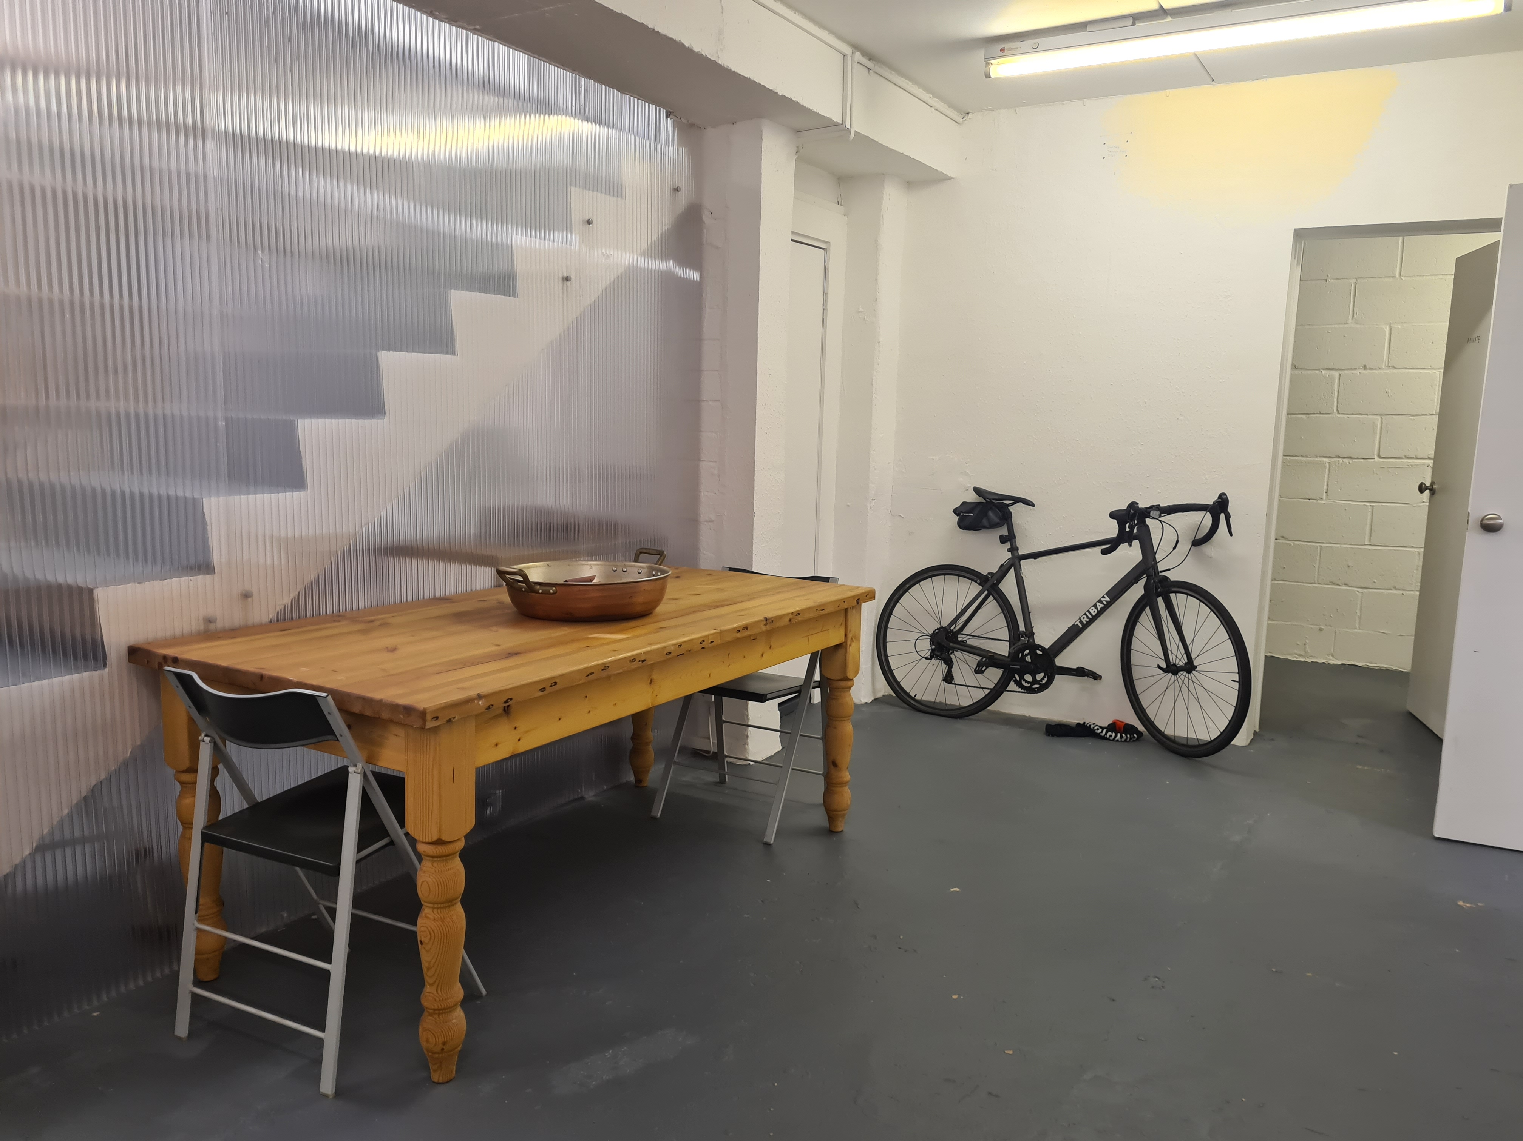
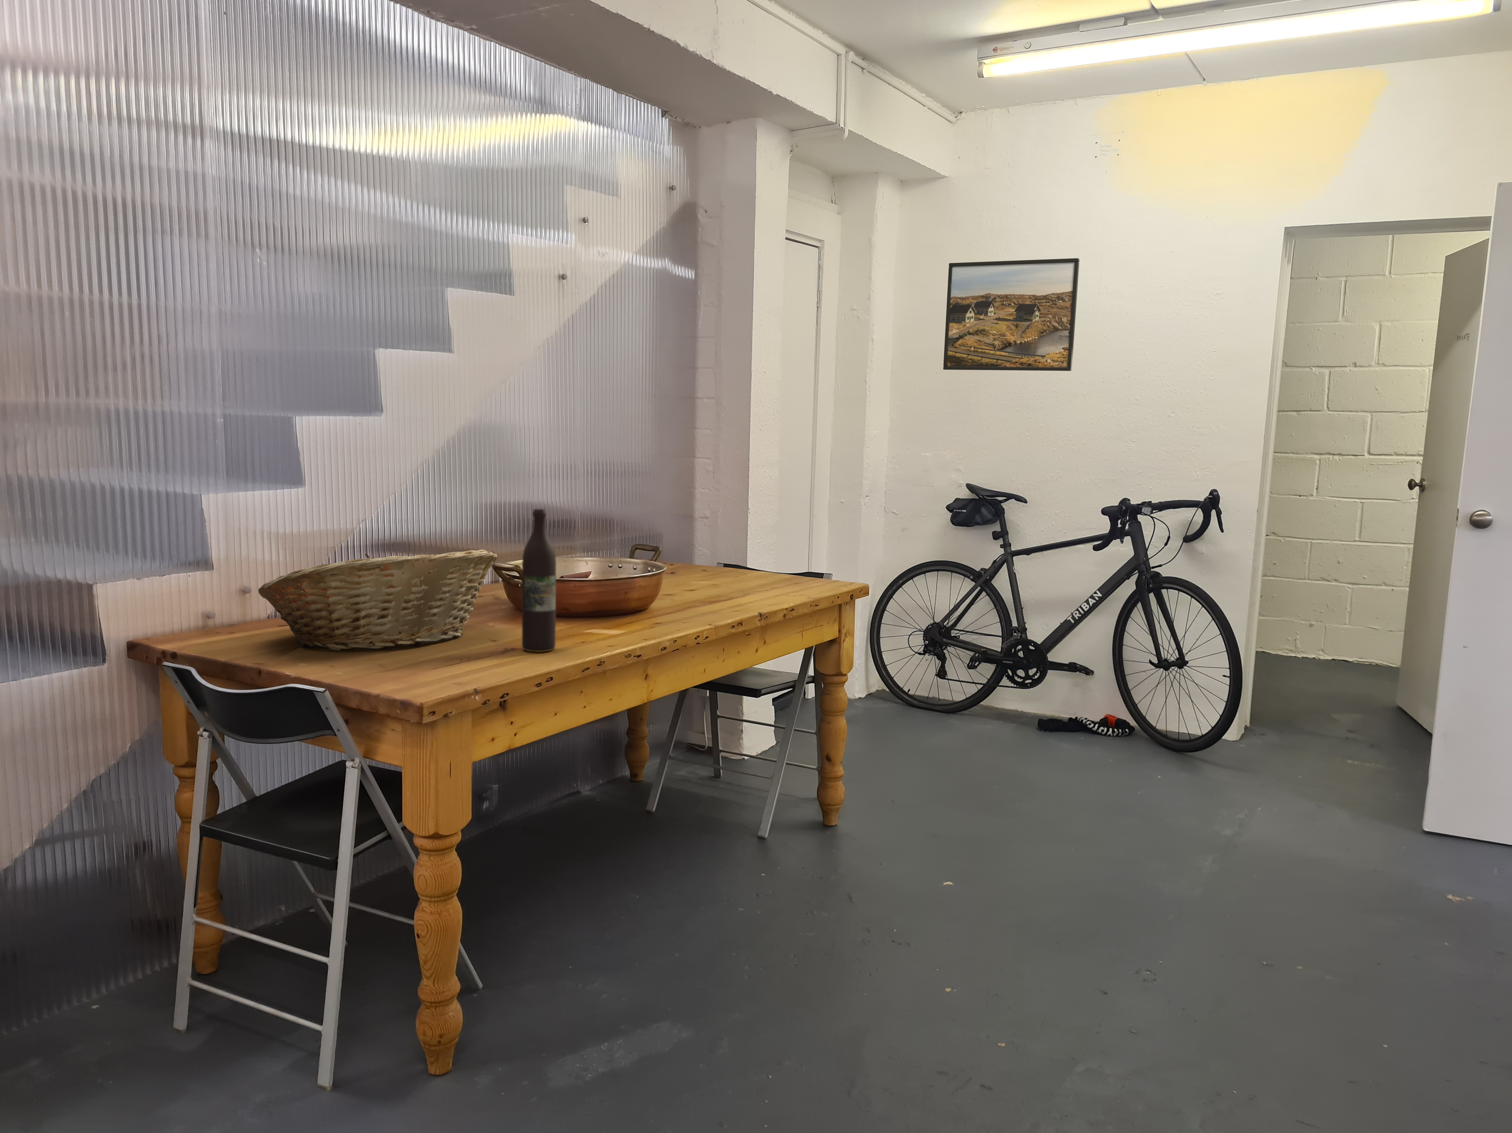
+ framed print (1008, 315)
+ wine bottle (539, 580)
+ fruit basket (385, 591)
